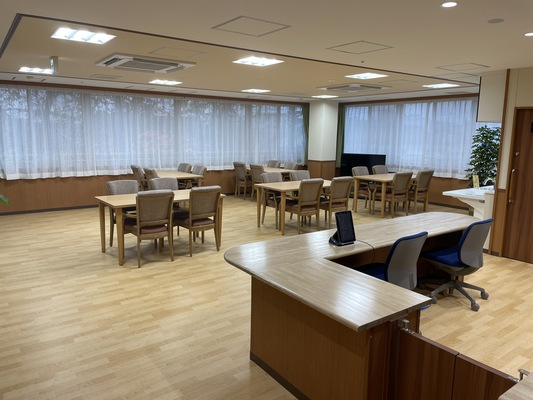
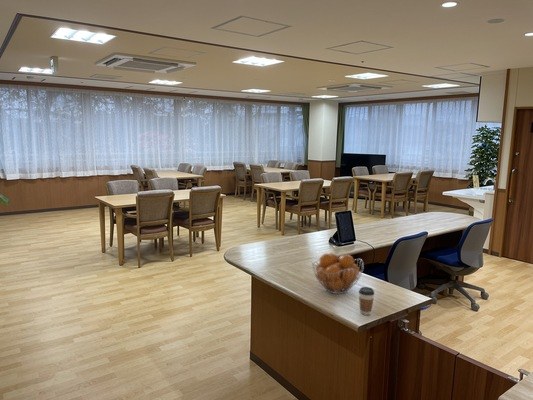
+ fruit basket (337, 272)
+ coffee cup (366, 301)
